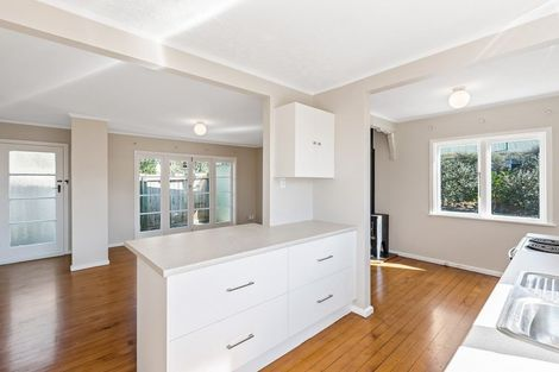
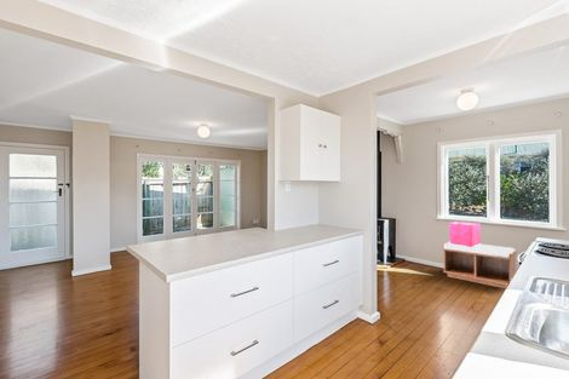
+ storage bin (464, 232)
+ bench (477, 262)
